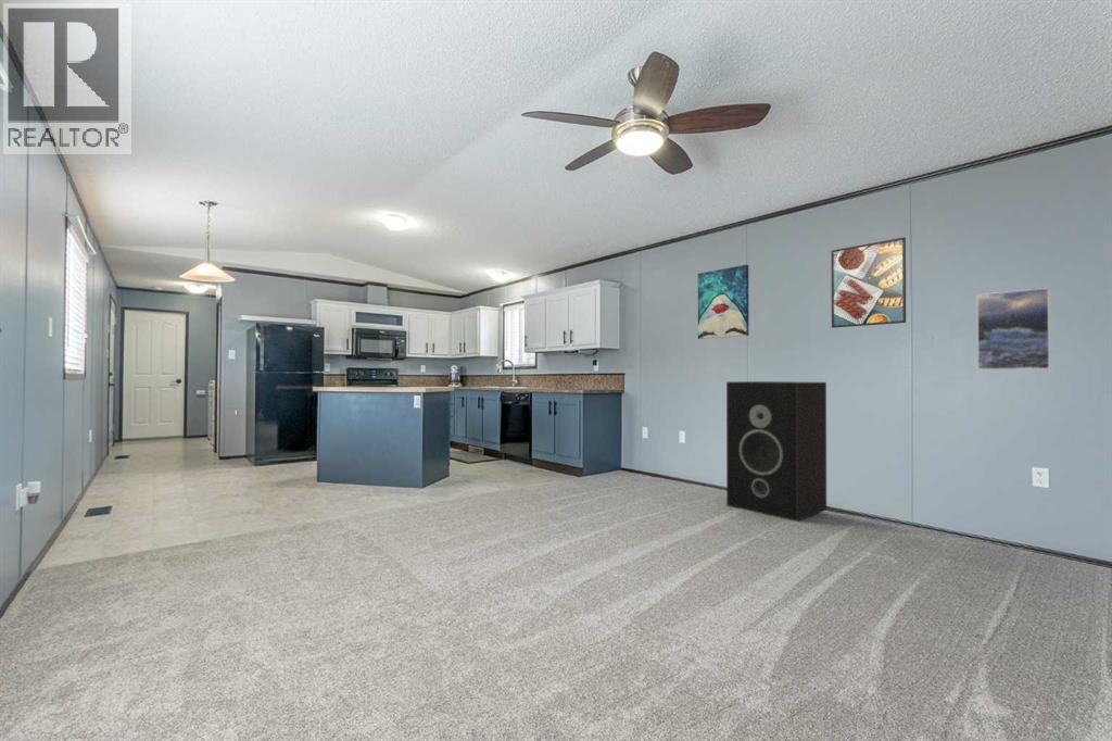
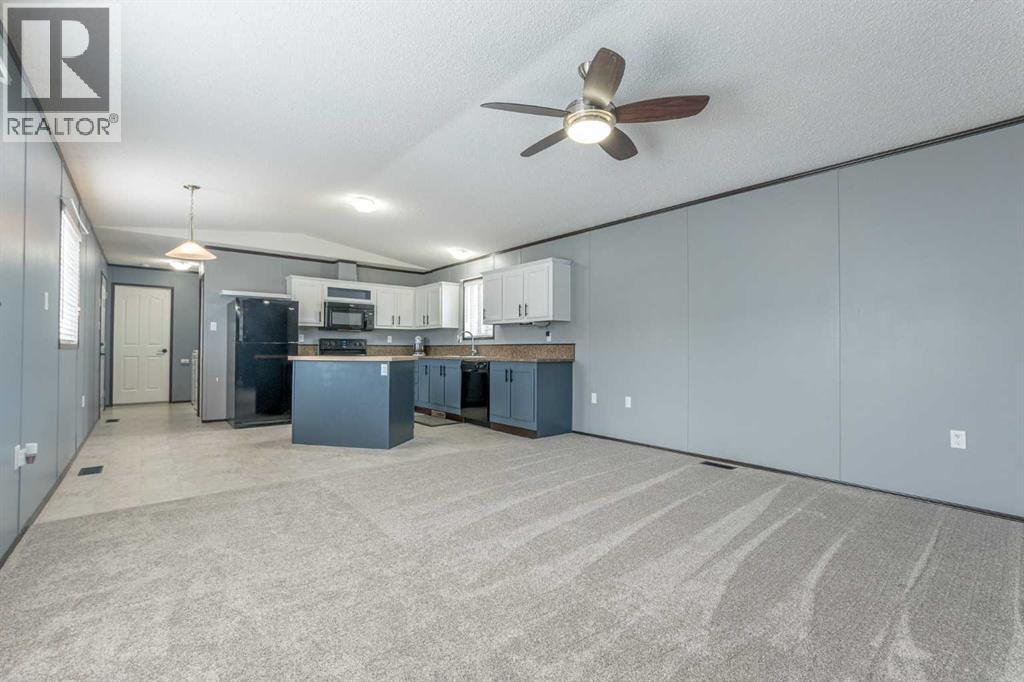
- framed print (867, 285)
- speaker (775, 444)
- wall art (722, 303)
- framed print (1012, 330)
